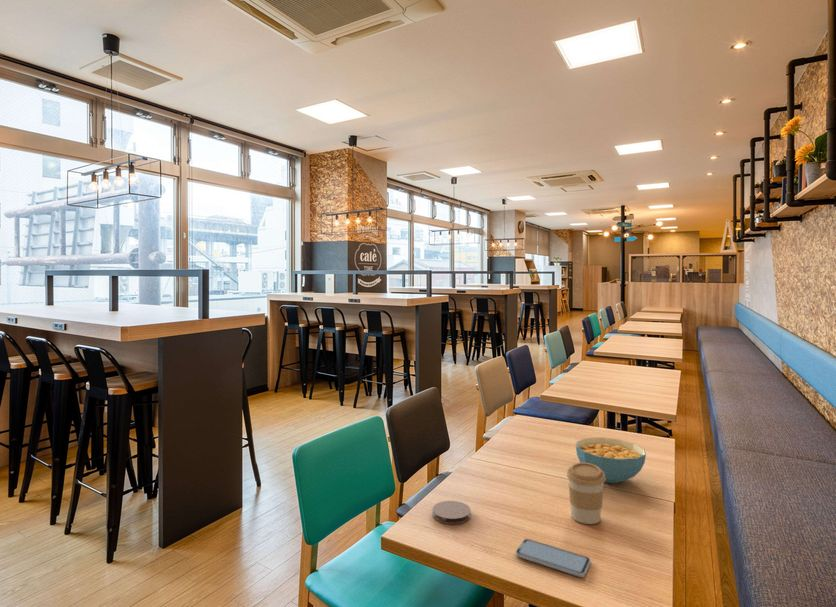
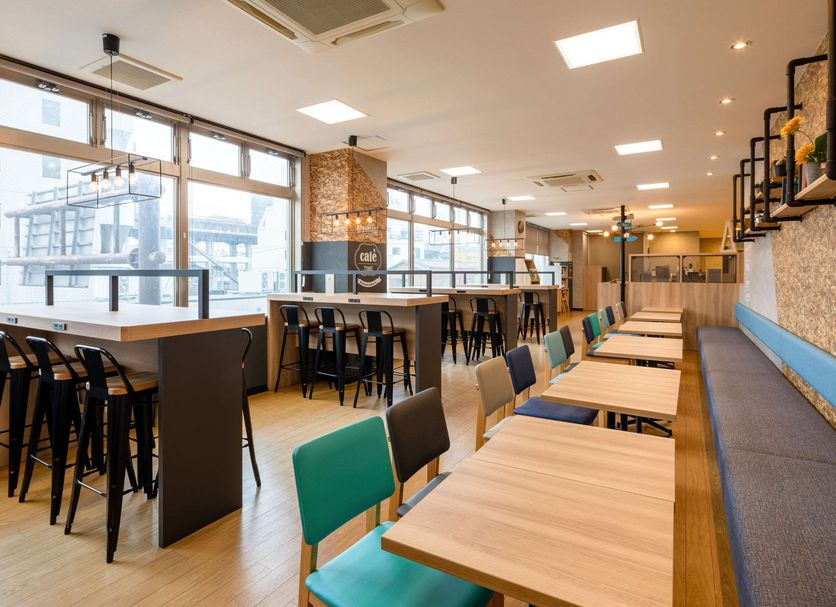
- smartphone (552, 556)
- cereal bowl (609, 463)
- coaster (451, 511)
- coffee cup (585, 492)
